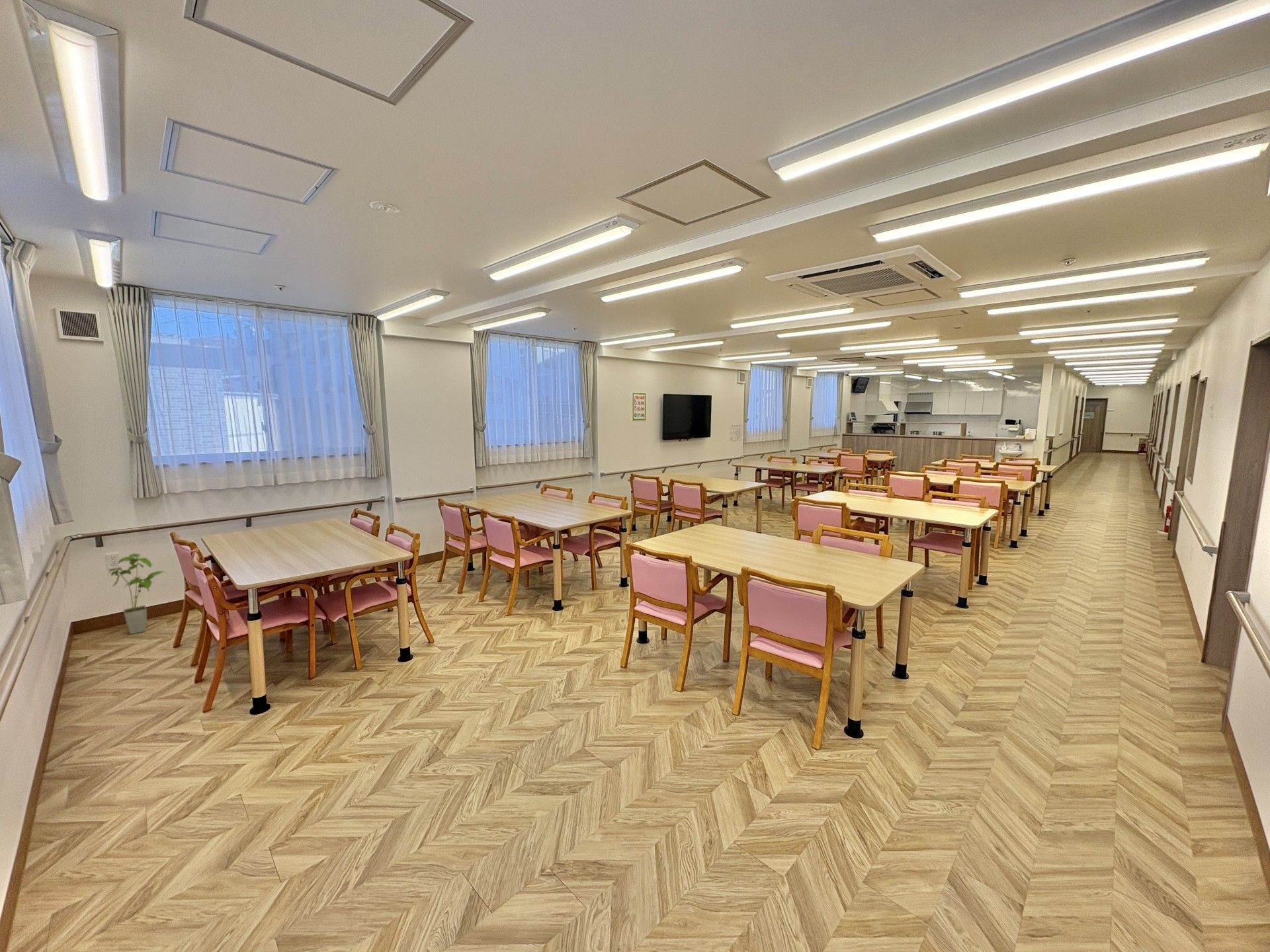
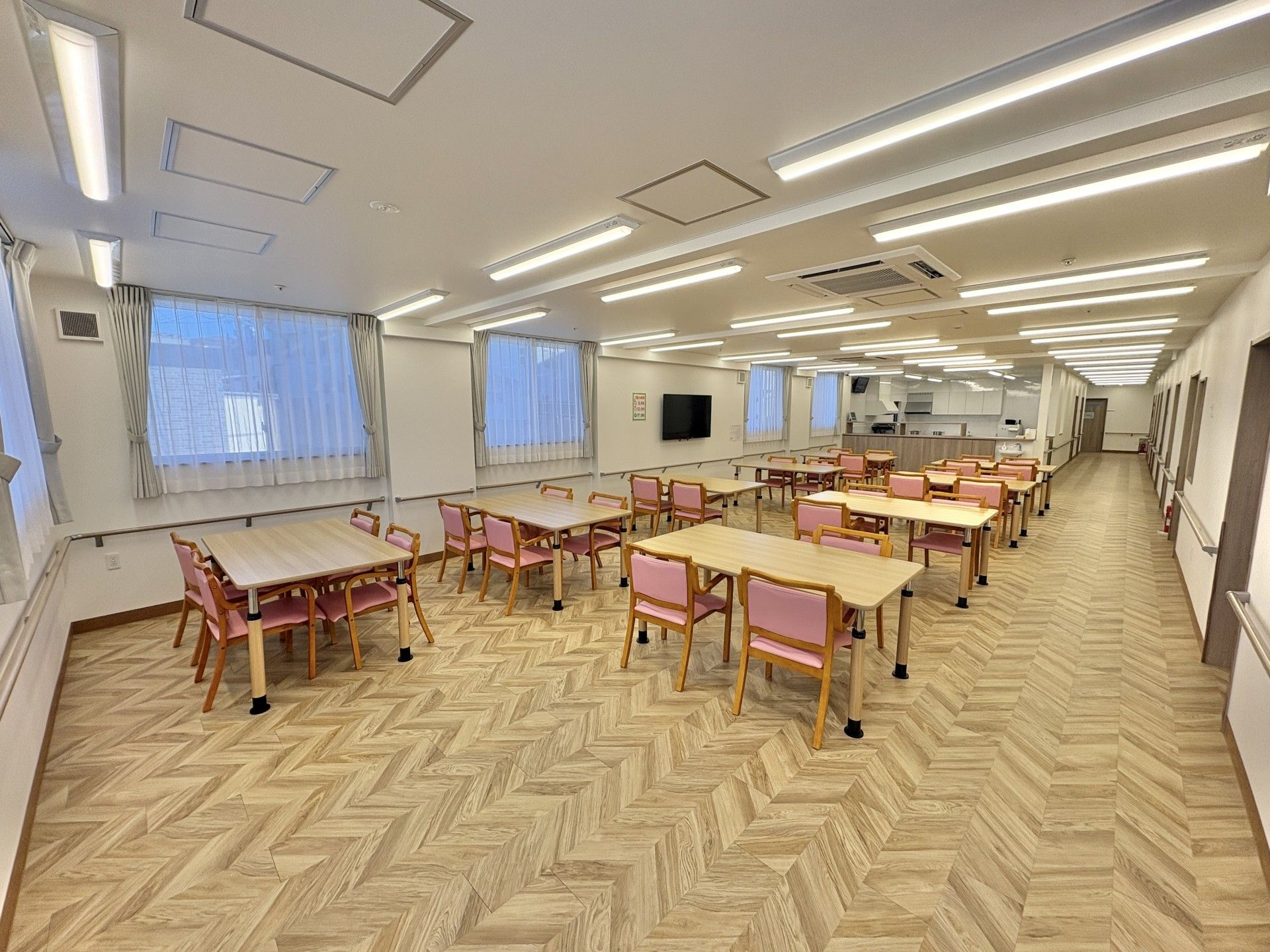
- house plant (140, 592)
